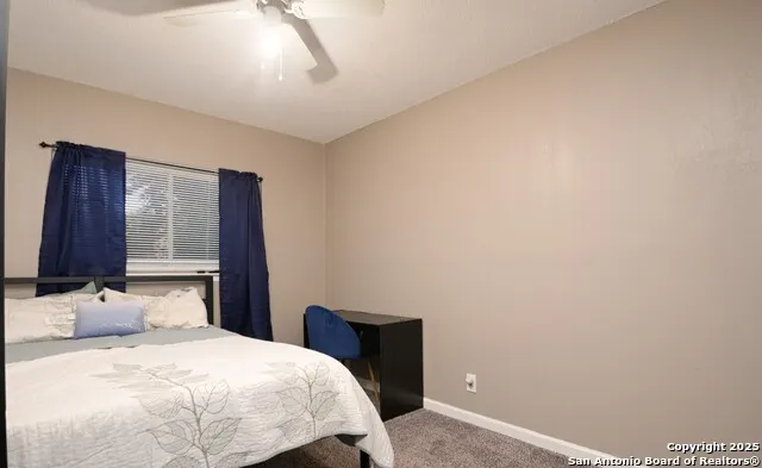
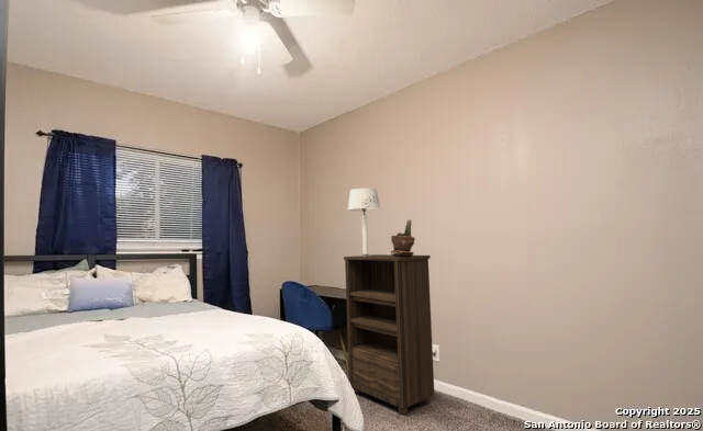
+ bookshelf (388, 326)
+ table lamp (364, 223)
+ potted plant (402, 238)
